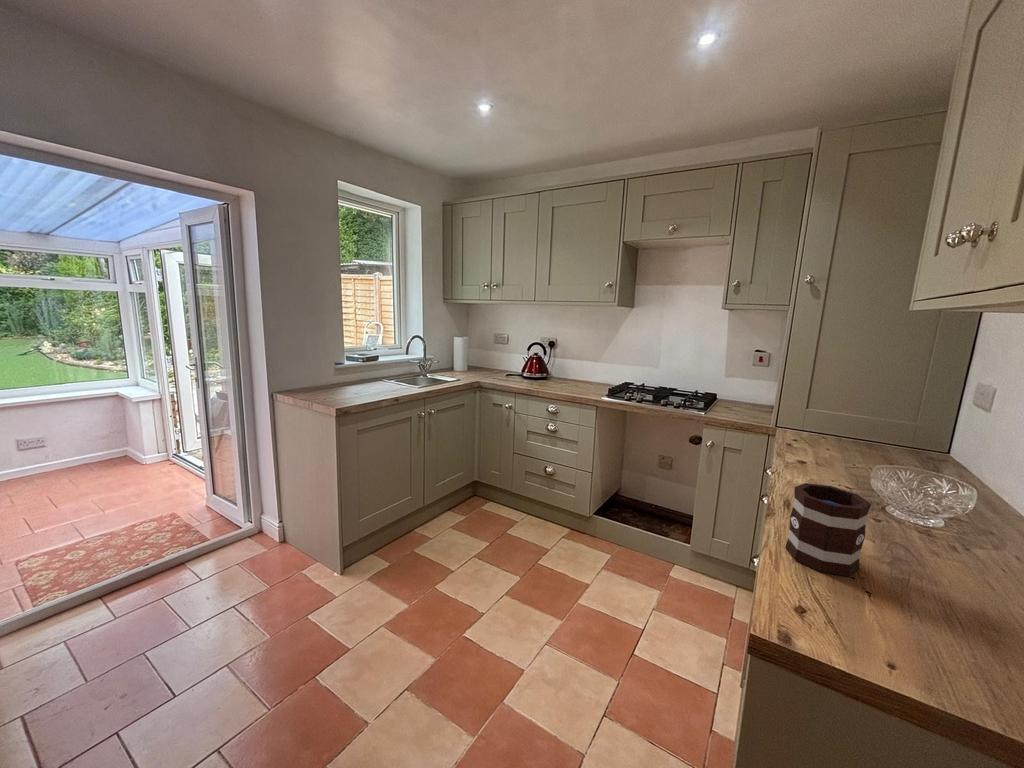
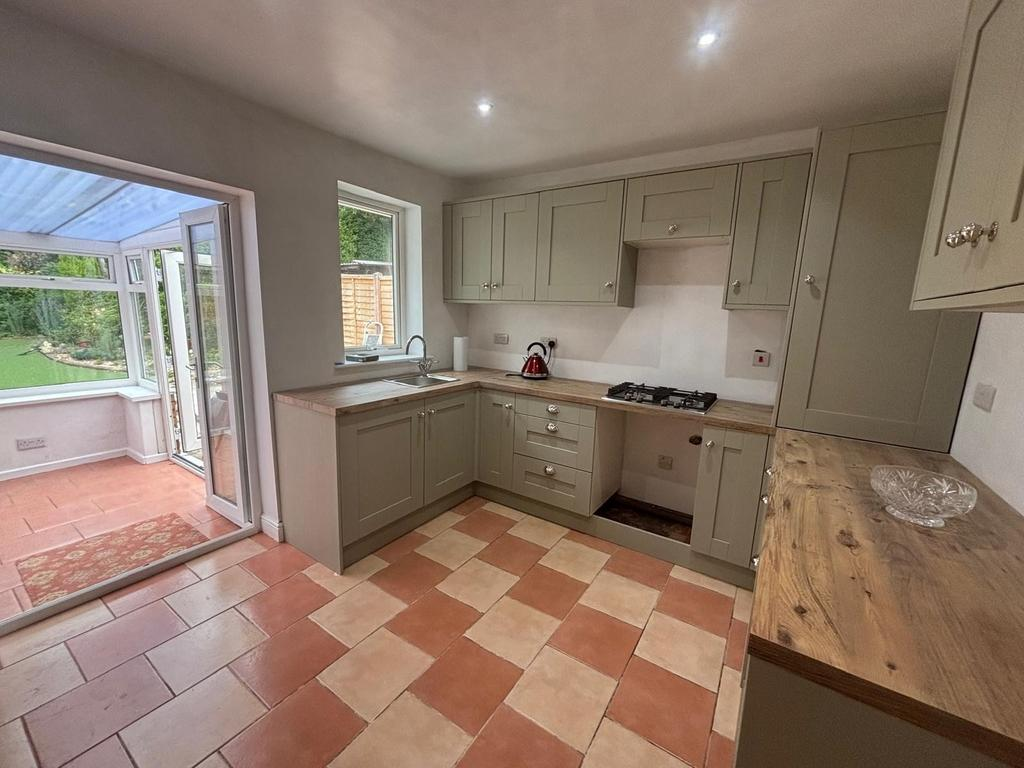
- mug (825, 521)
